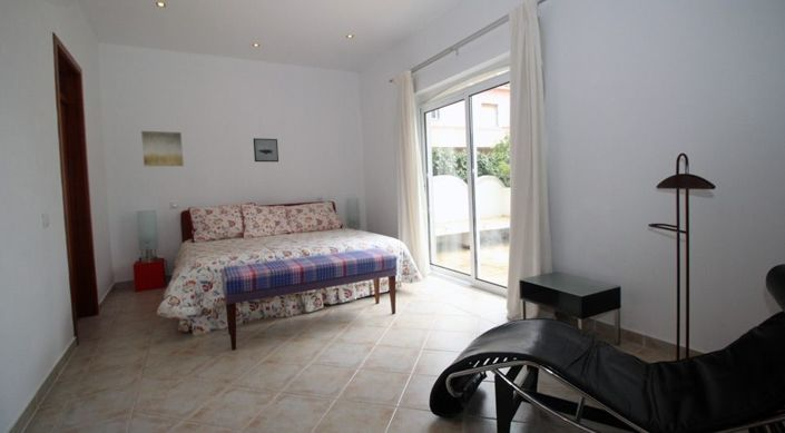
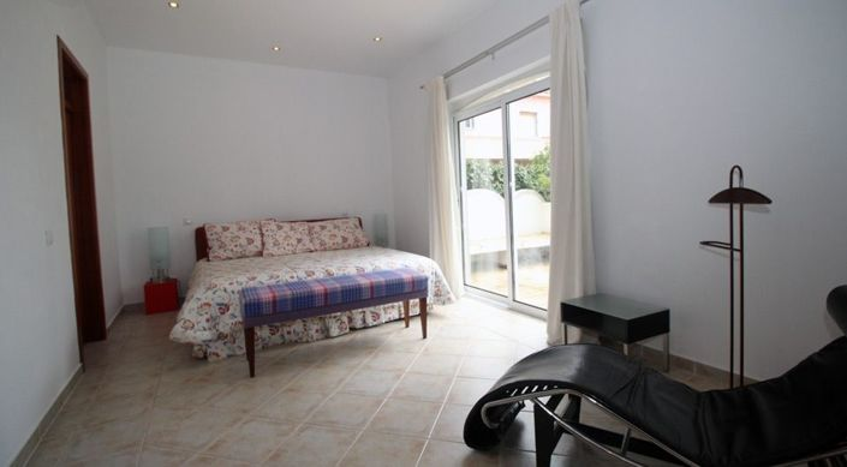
- wall art (163, 148)
- wall art (265, 150)
